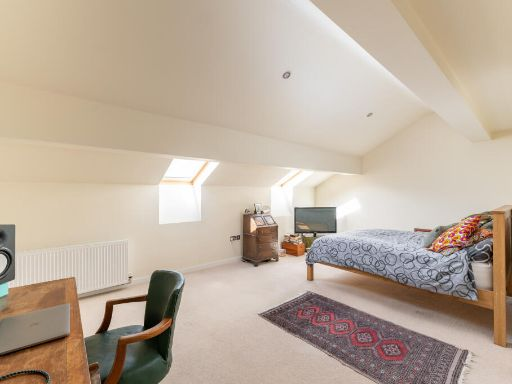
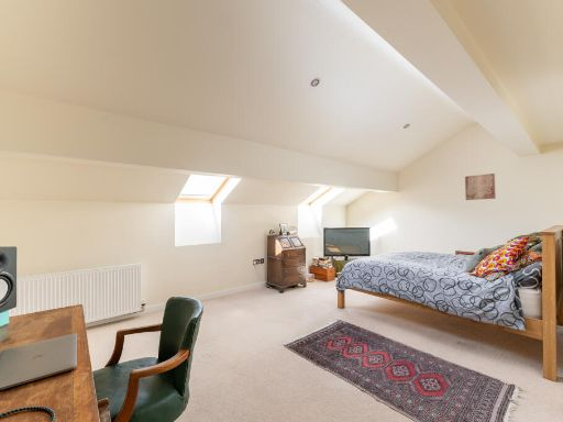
+ wall art (479, 187)
